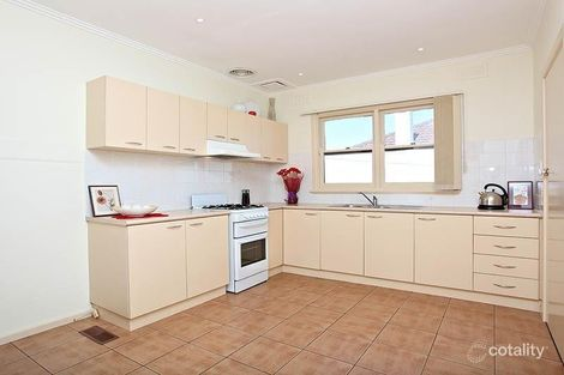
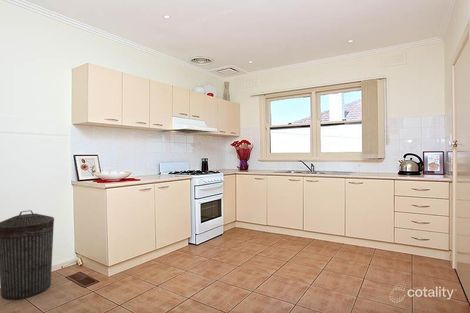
+ trash can (26, 250)
